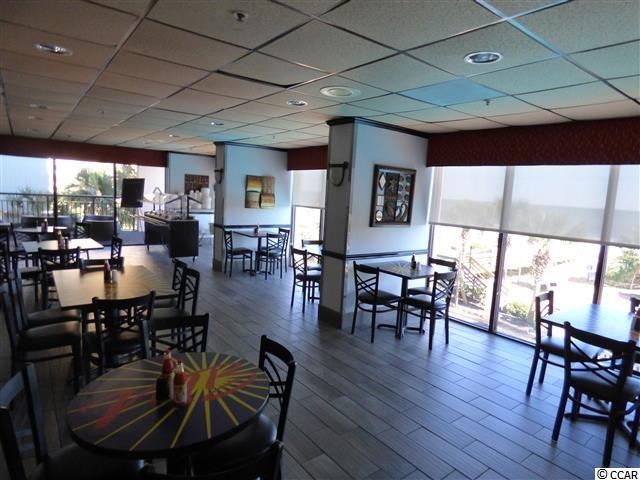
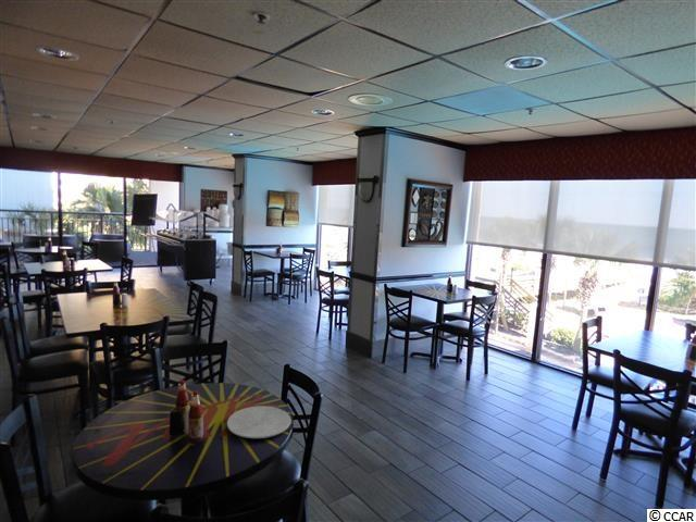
+ plate (259, 422)
